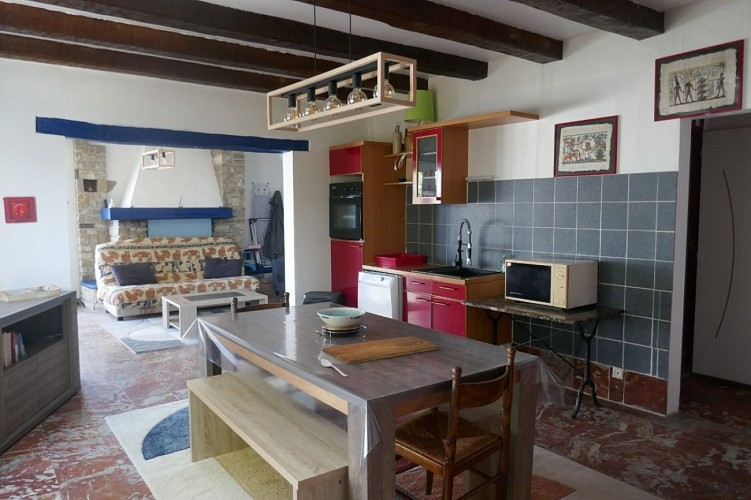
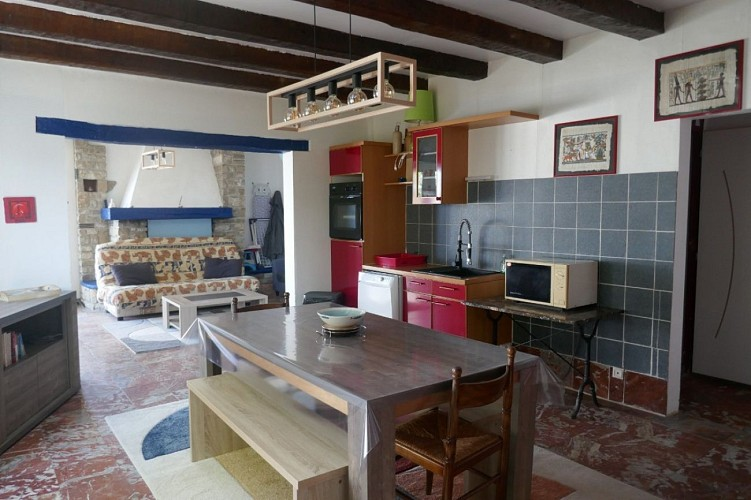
- cutting board (381, 348)
- spoon (334, 367)
